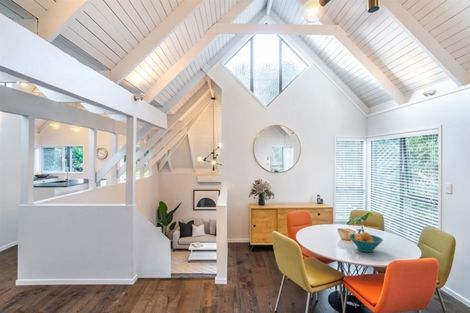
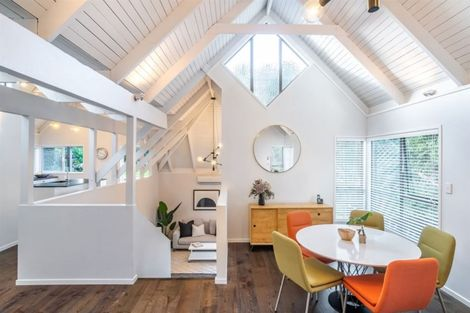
- fruit bowl (365, 241)
